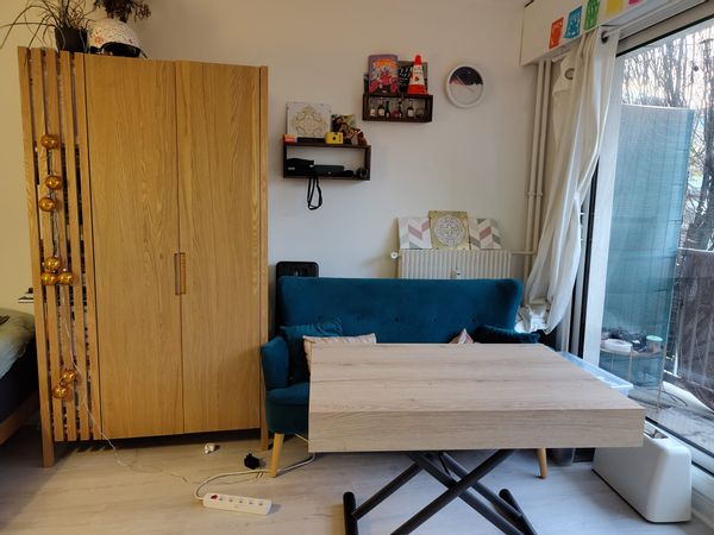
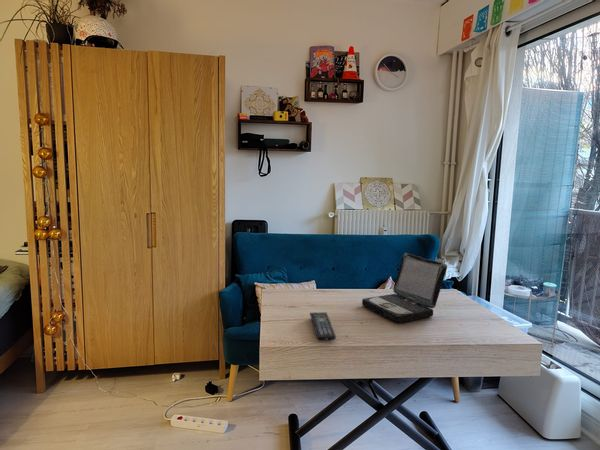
+ laptop (403, 284)
+ remote control (321, 324)
